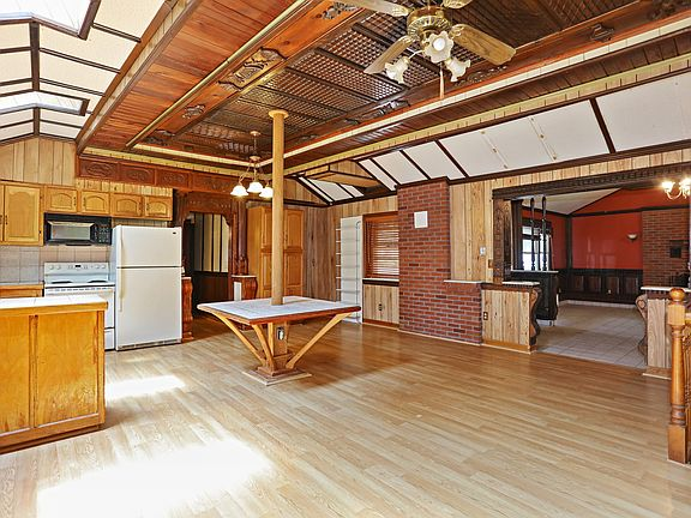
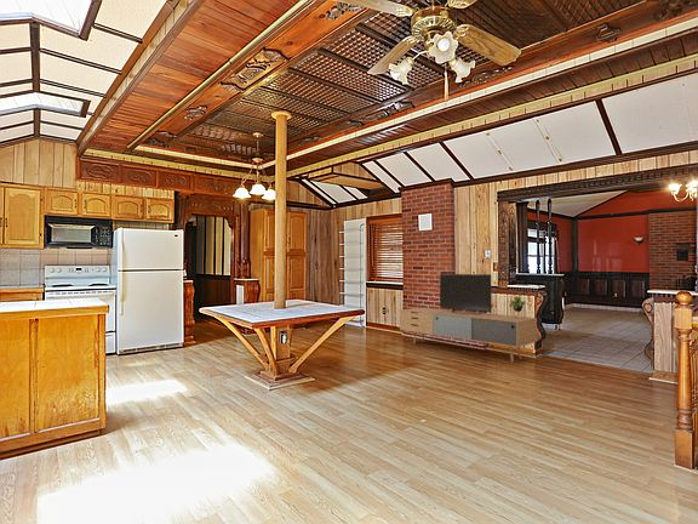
+ media console (462, 312)
